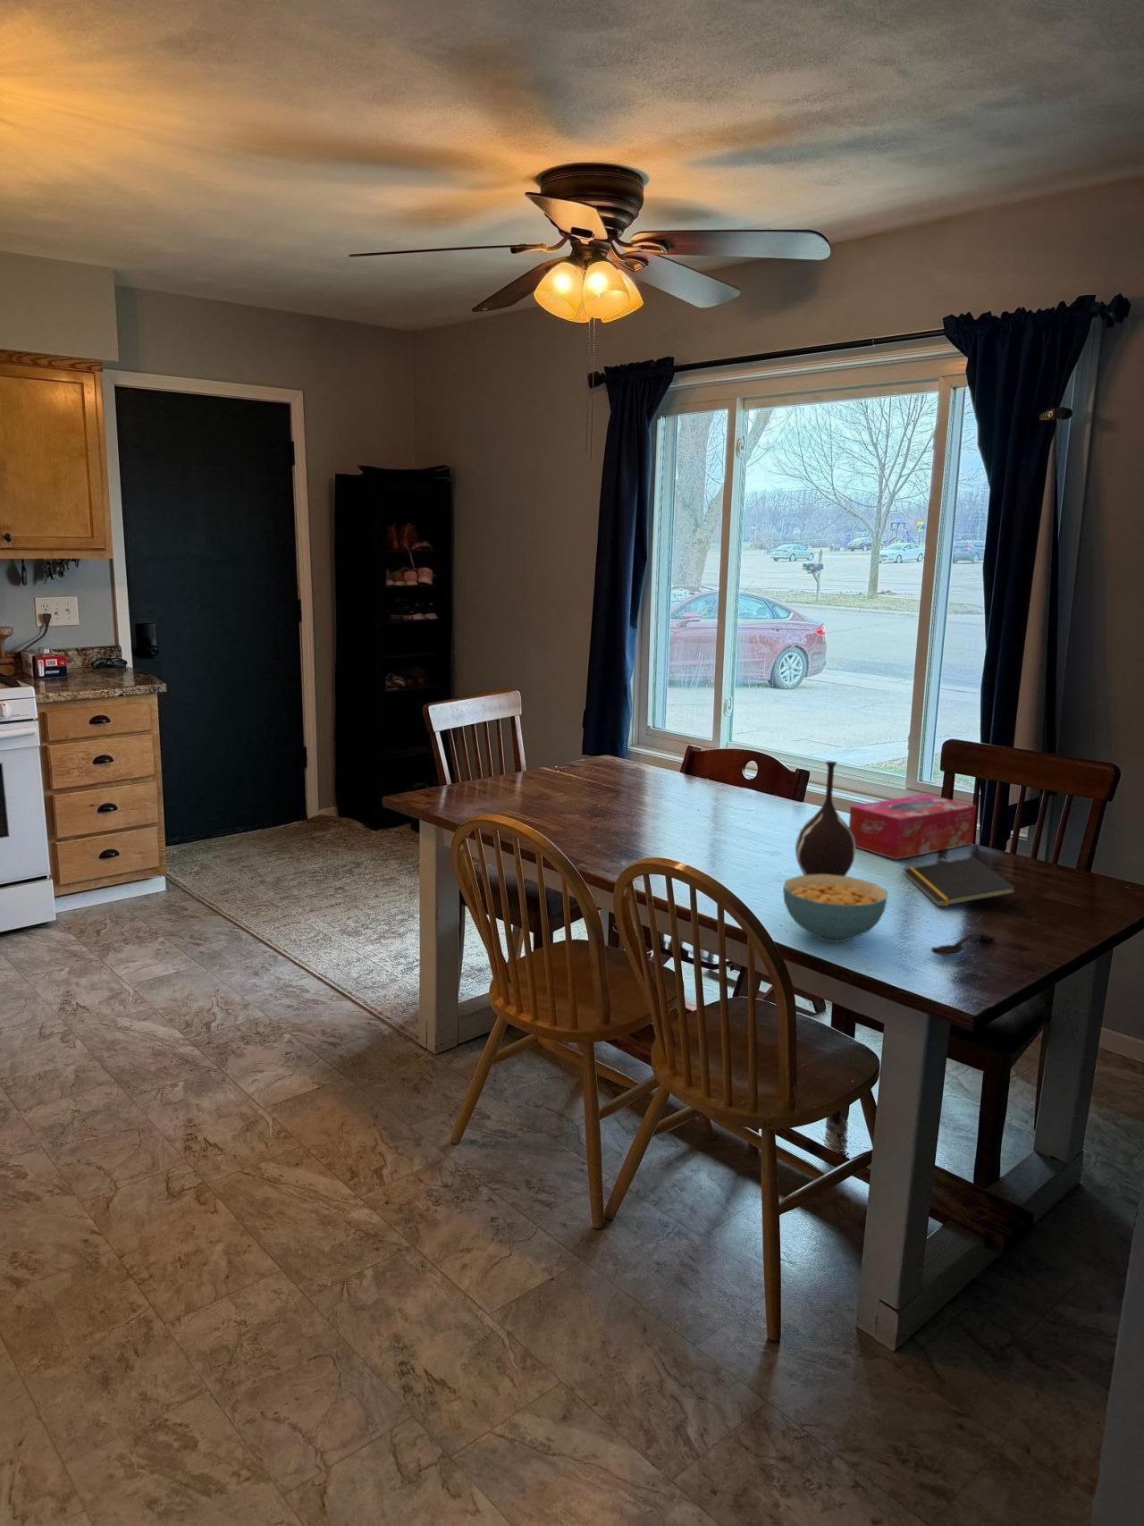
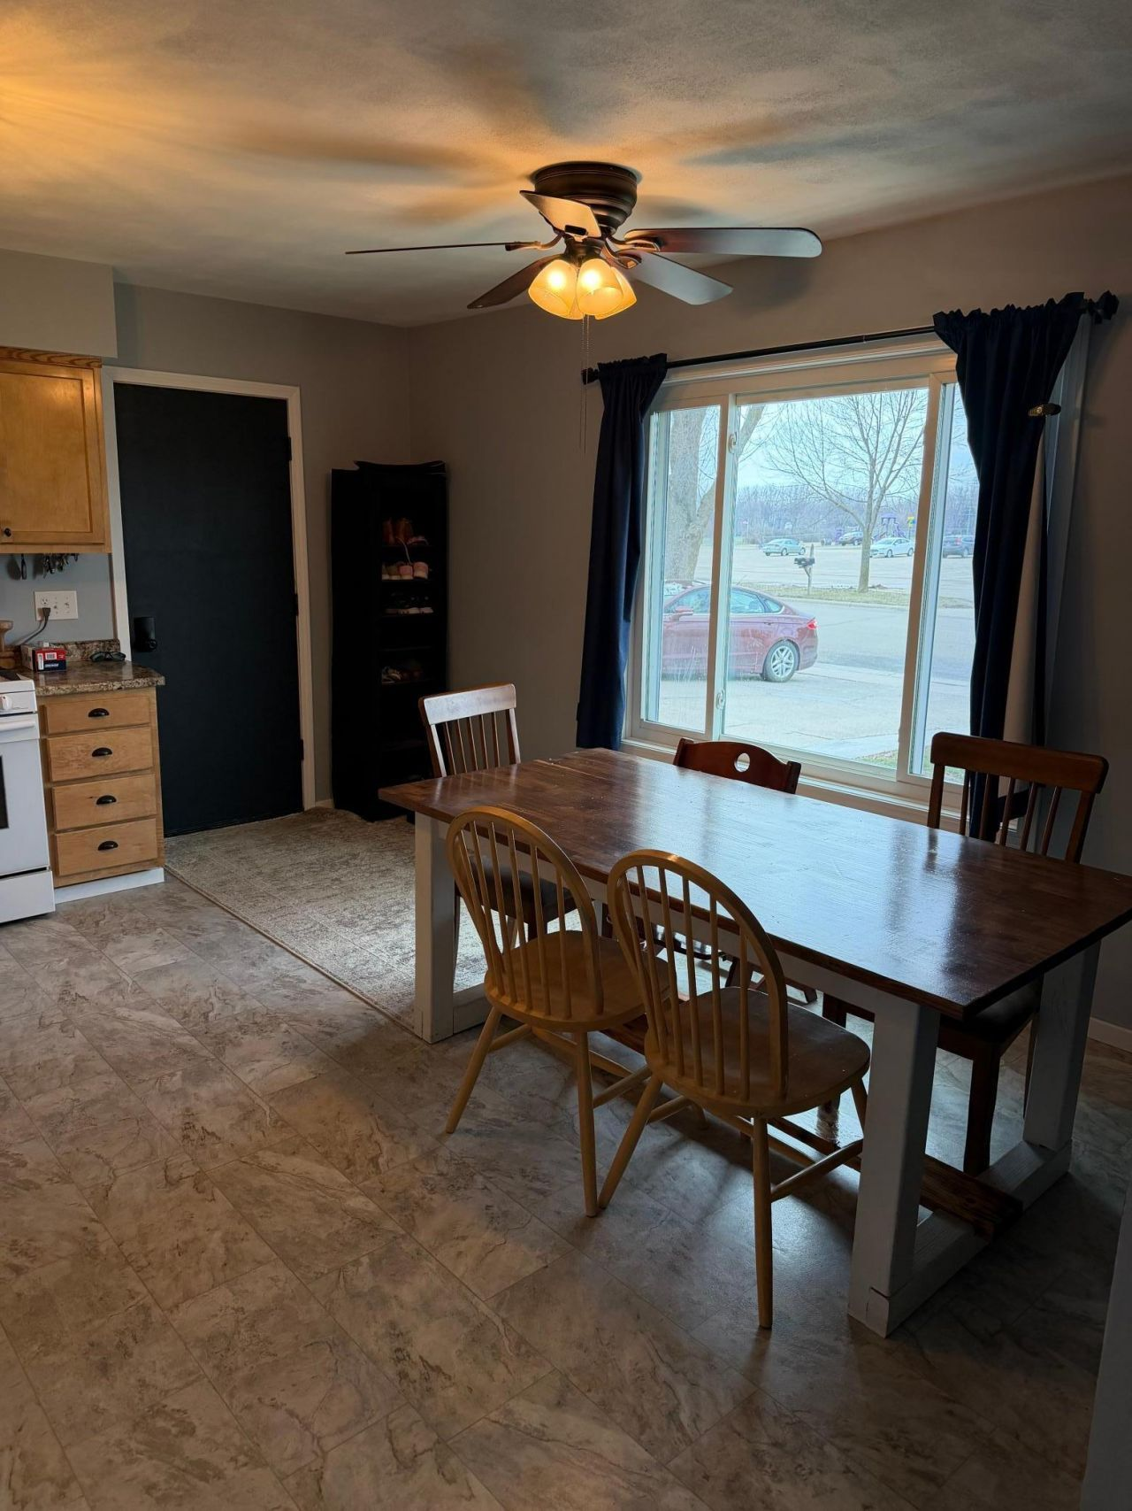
- cereal bowl (833, 913)
- notepad (957, 881)
- vase (827, 824)
- spoon (964, 942)
- tissue box (912, 825)
